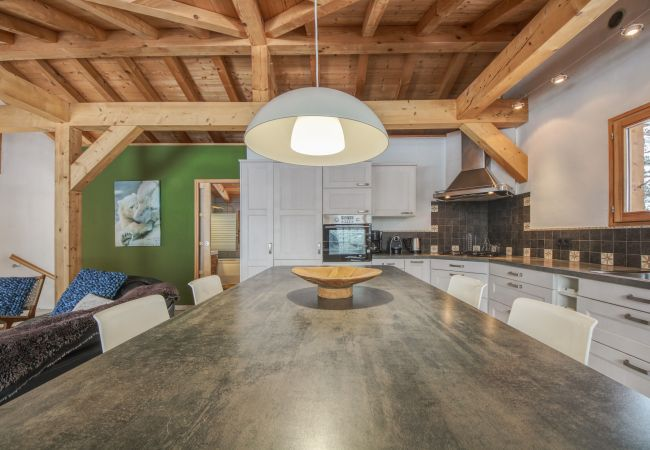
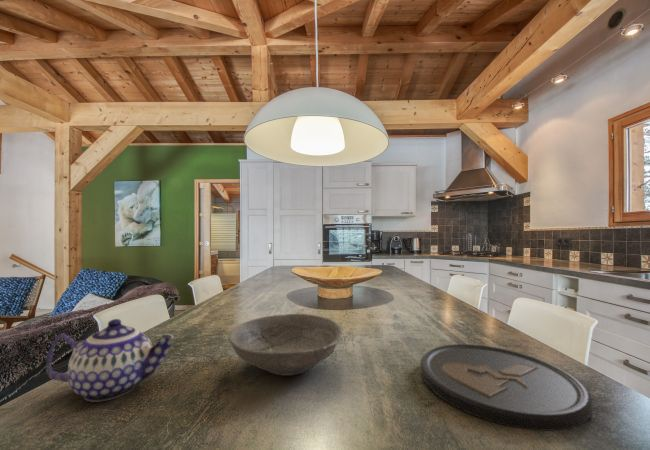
+ teapot (111, 353)
+ bowl (286, 347)
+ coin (495, 377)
